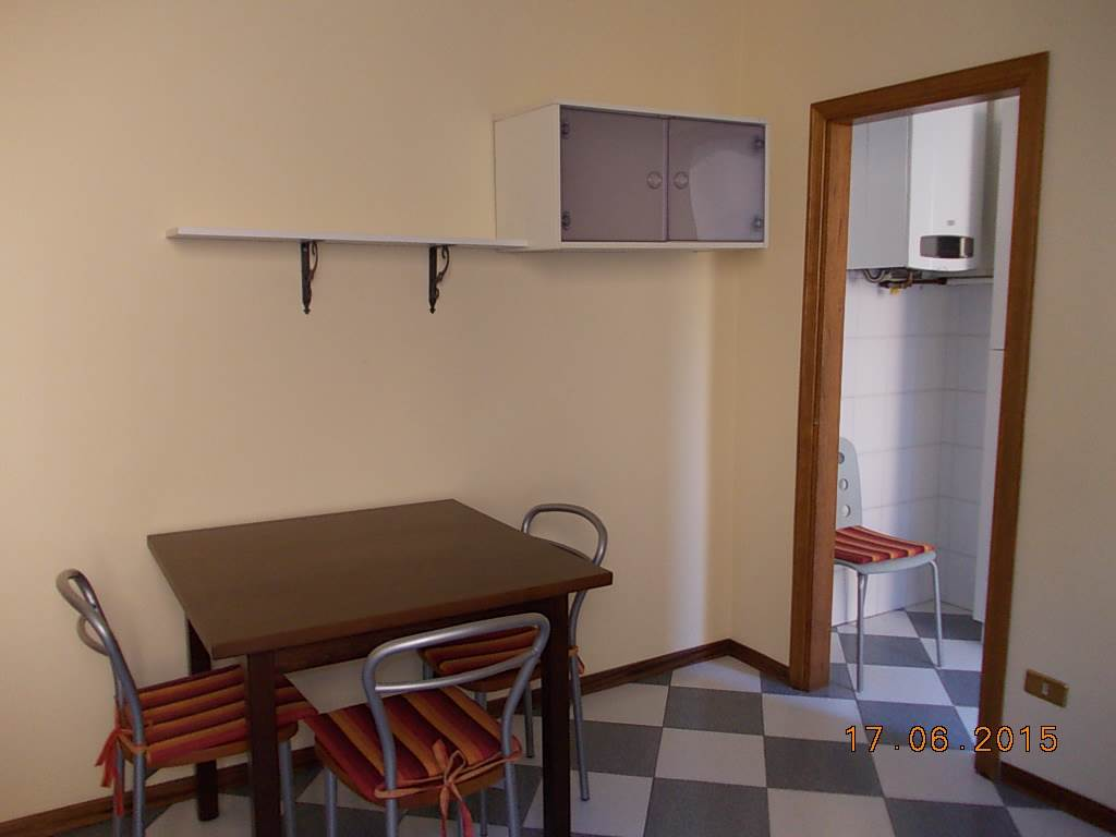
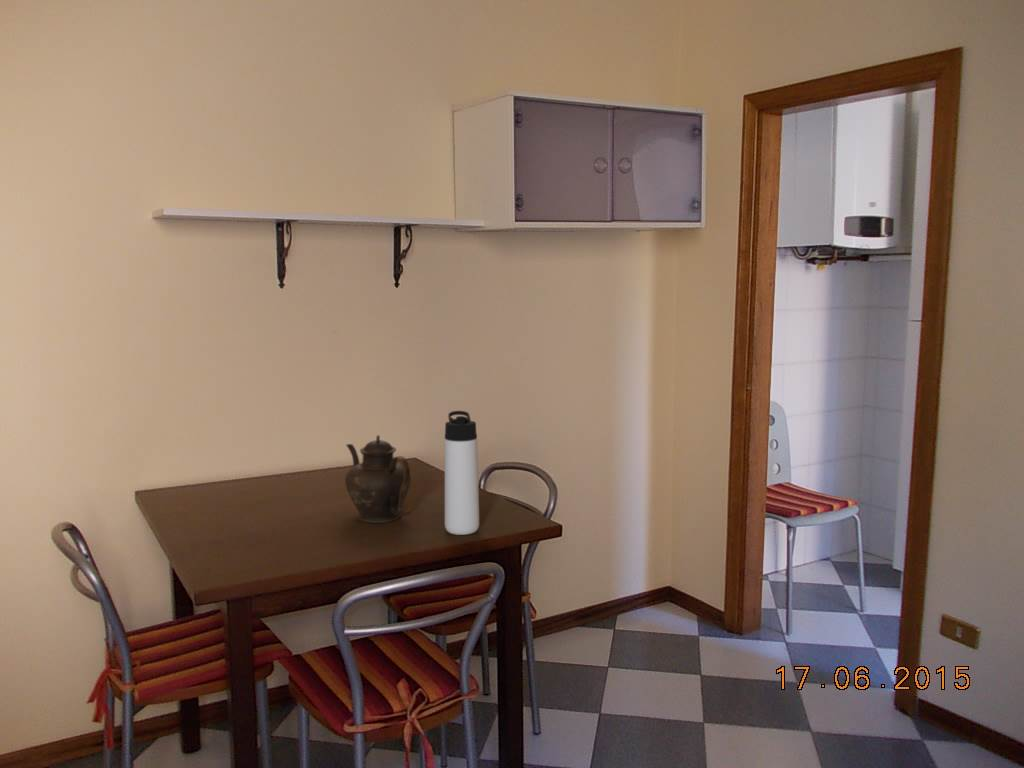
+ teapot (377, 475)
+ thermos bottle (460, 471)
